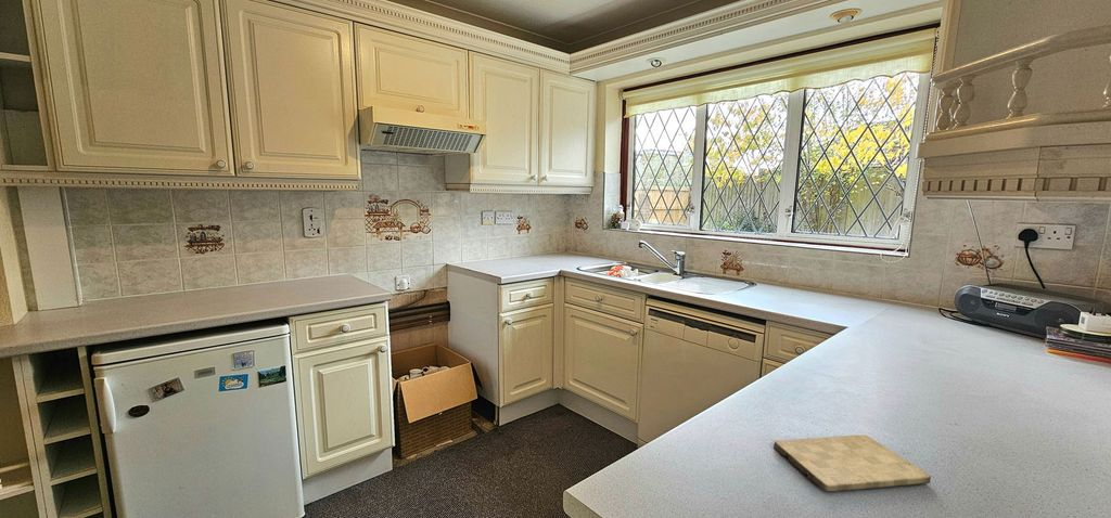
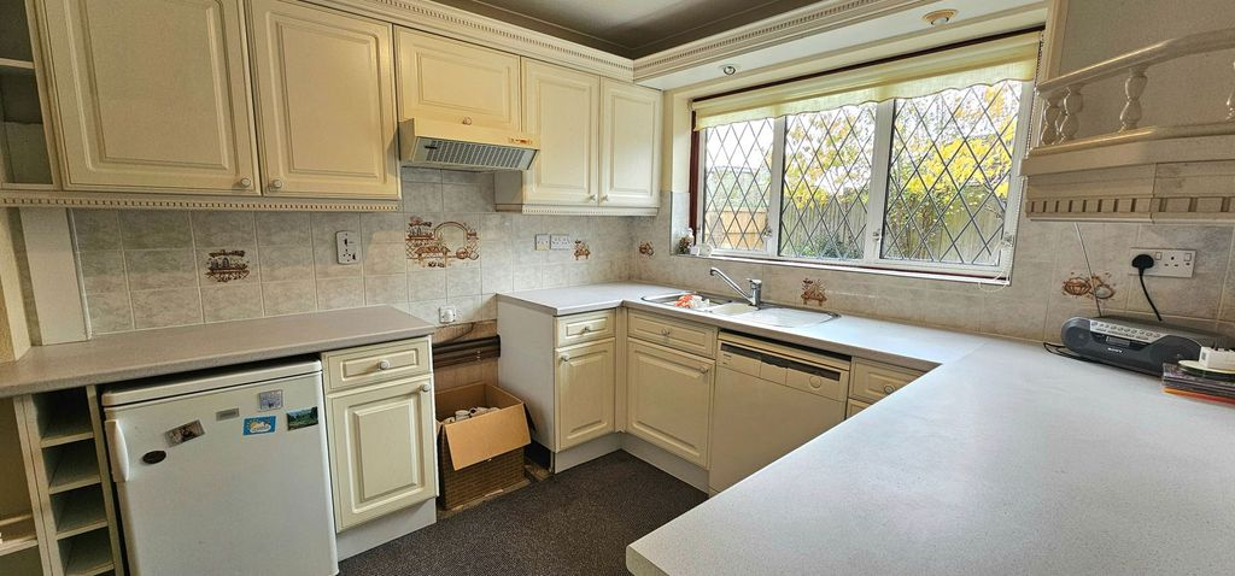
- cutting board (846, 459)
